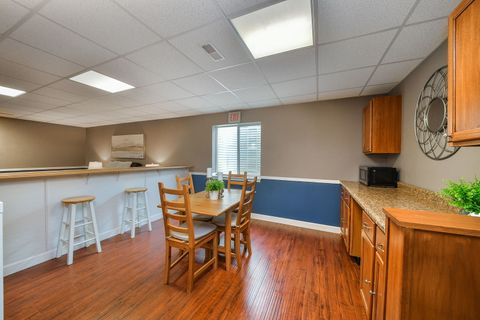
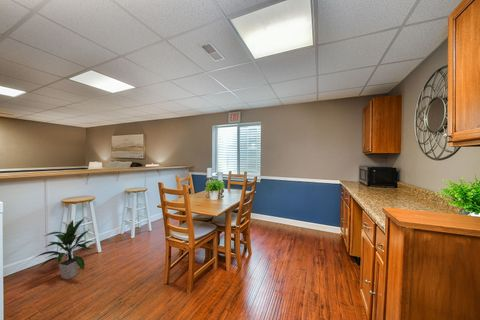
+ indoor plant (69, 249)
